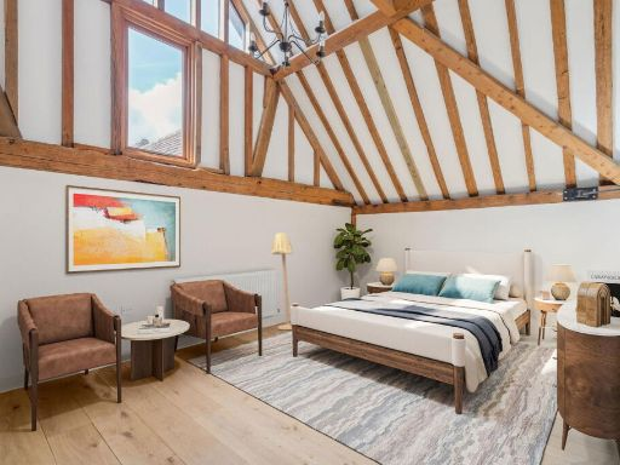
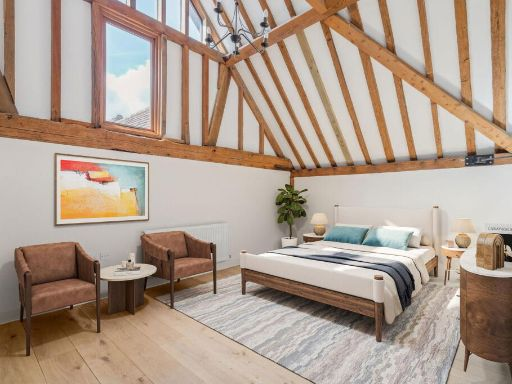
- floor lamp (283, 279)
